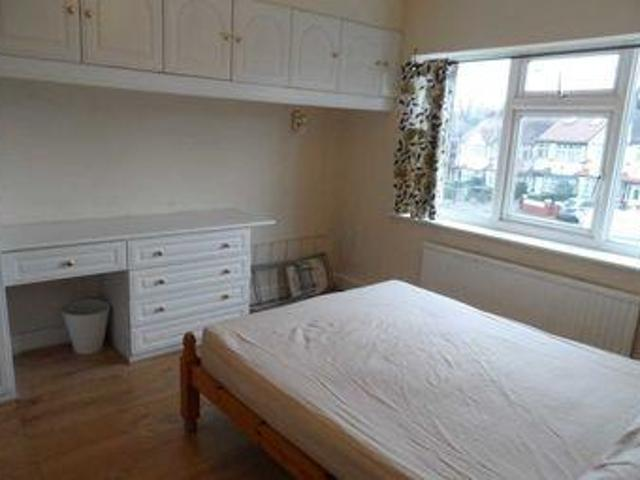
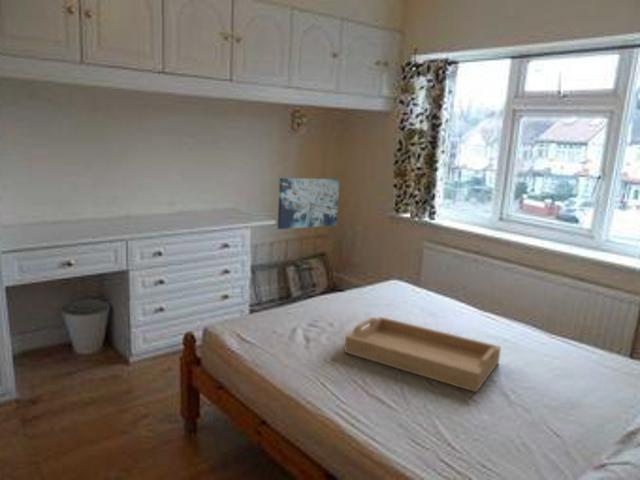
+ serving tray (422, 346)
+ wall art (309, 202)
